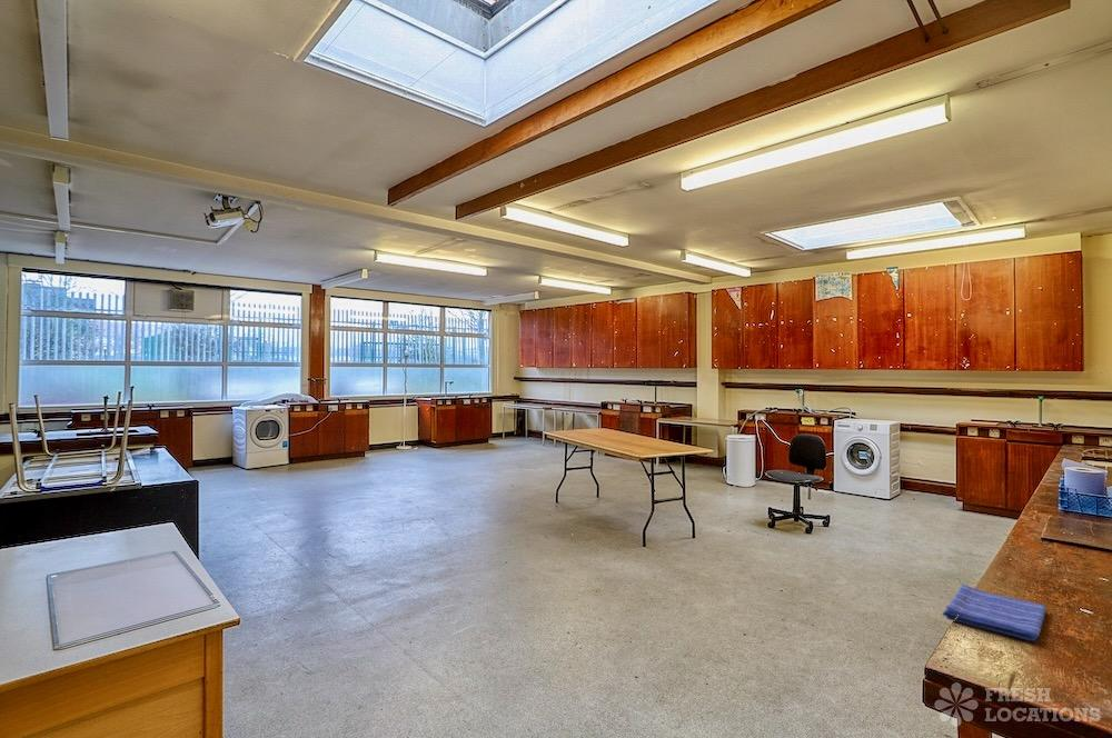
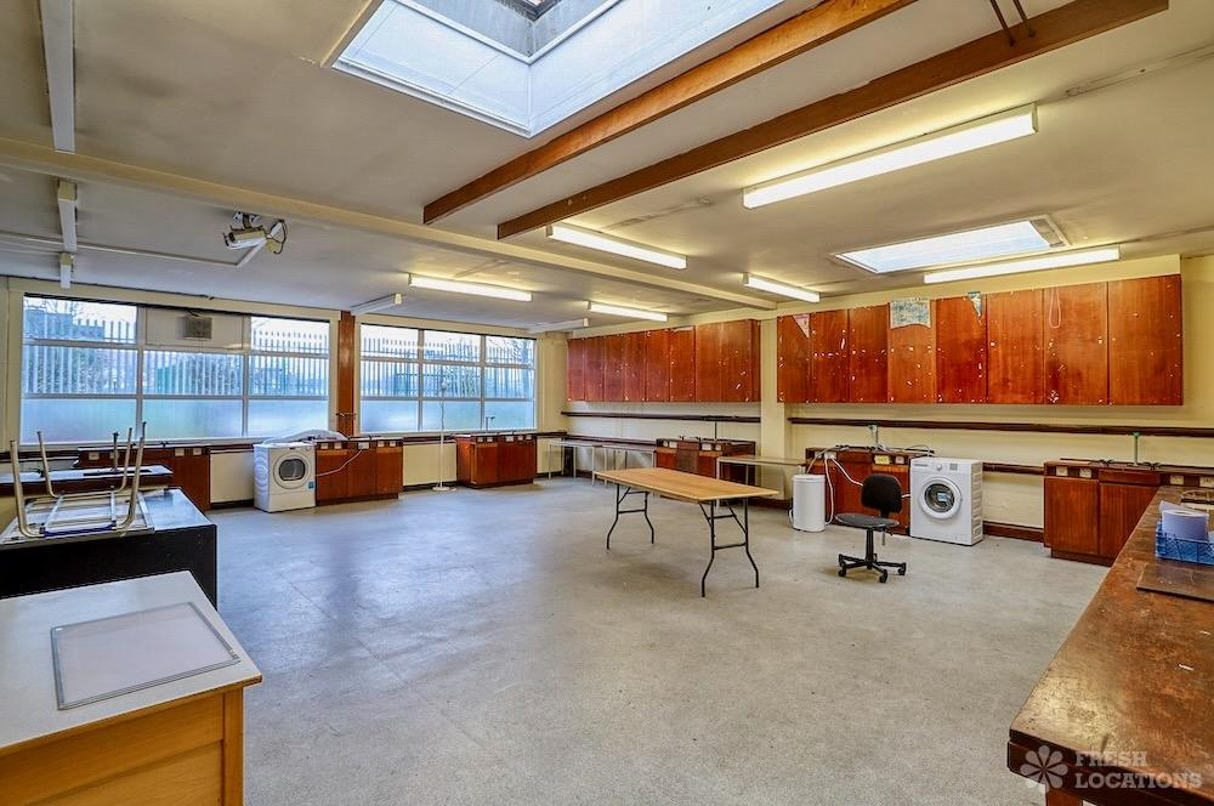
- dish towel (994, 609)
